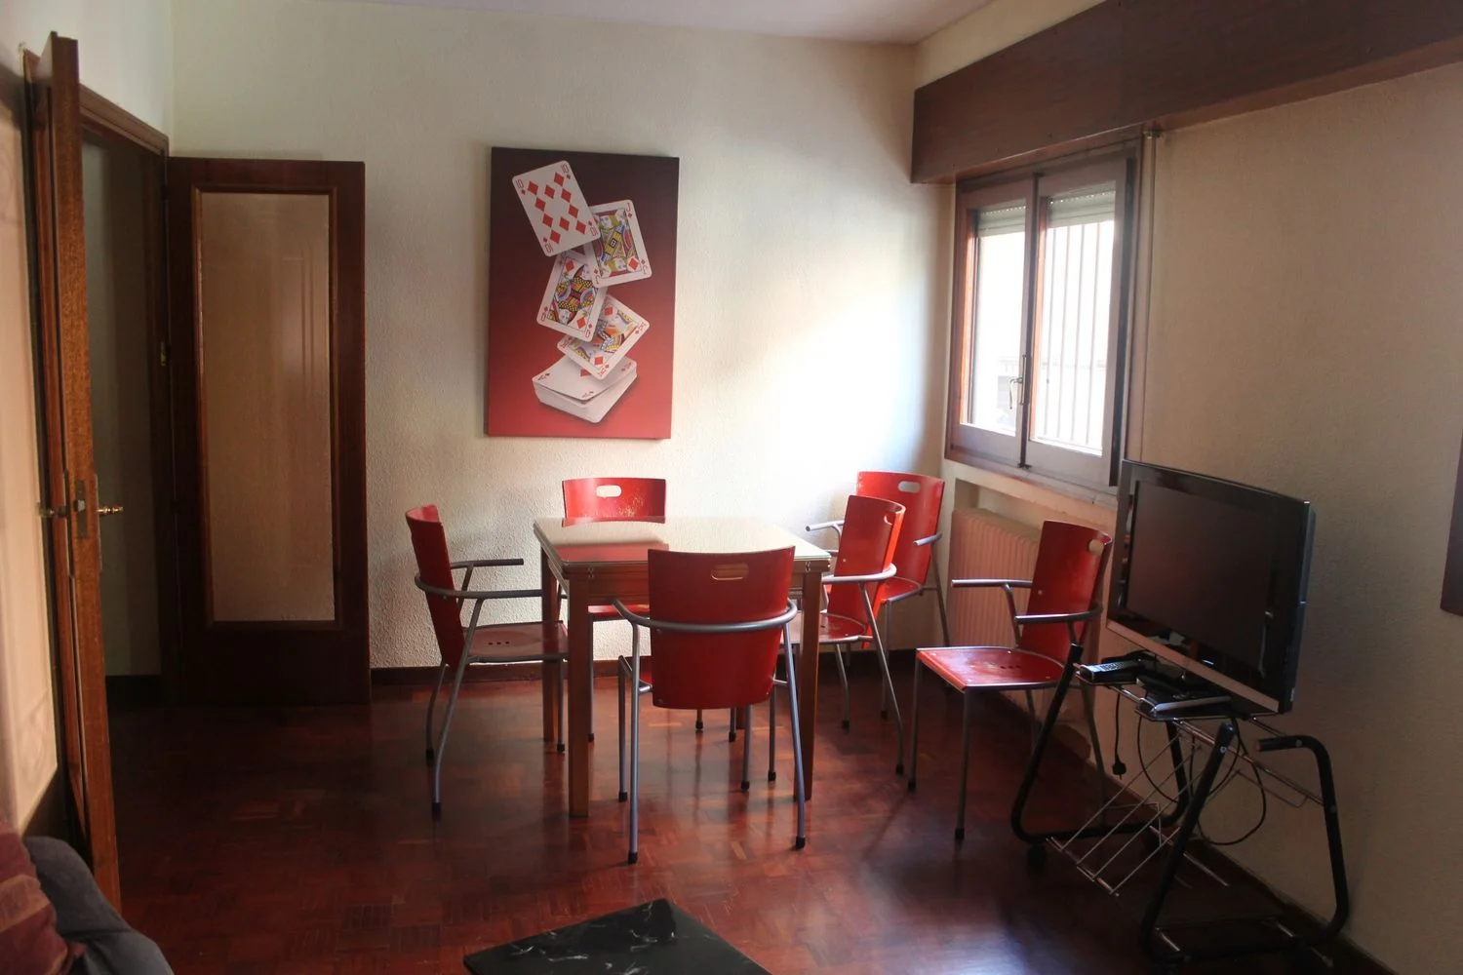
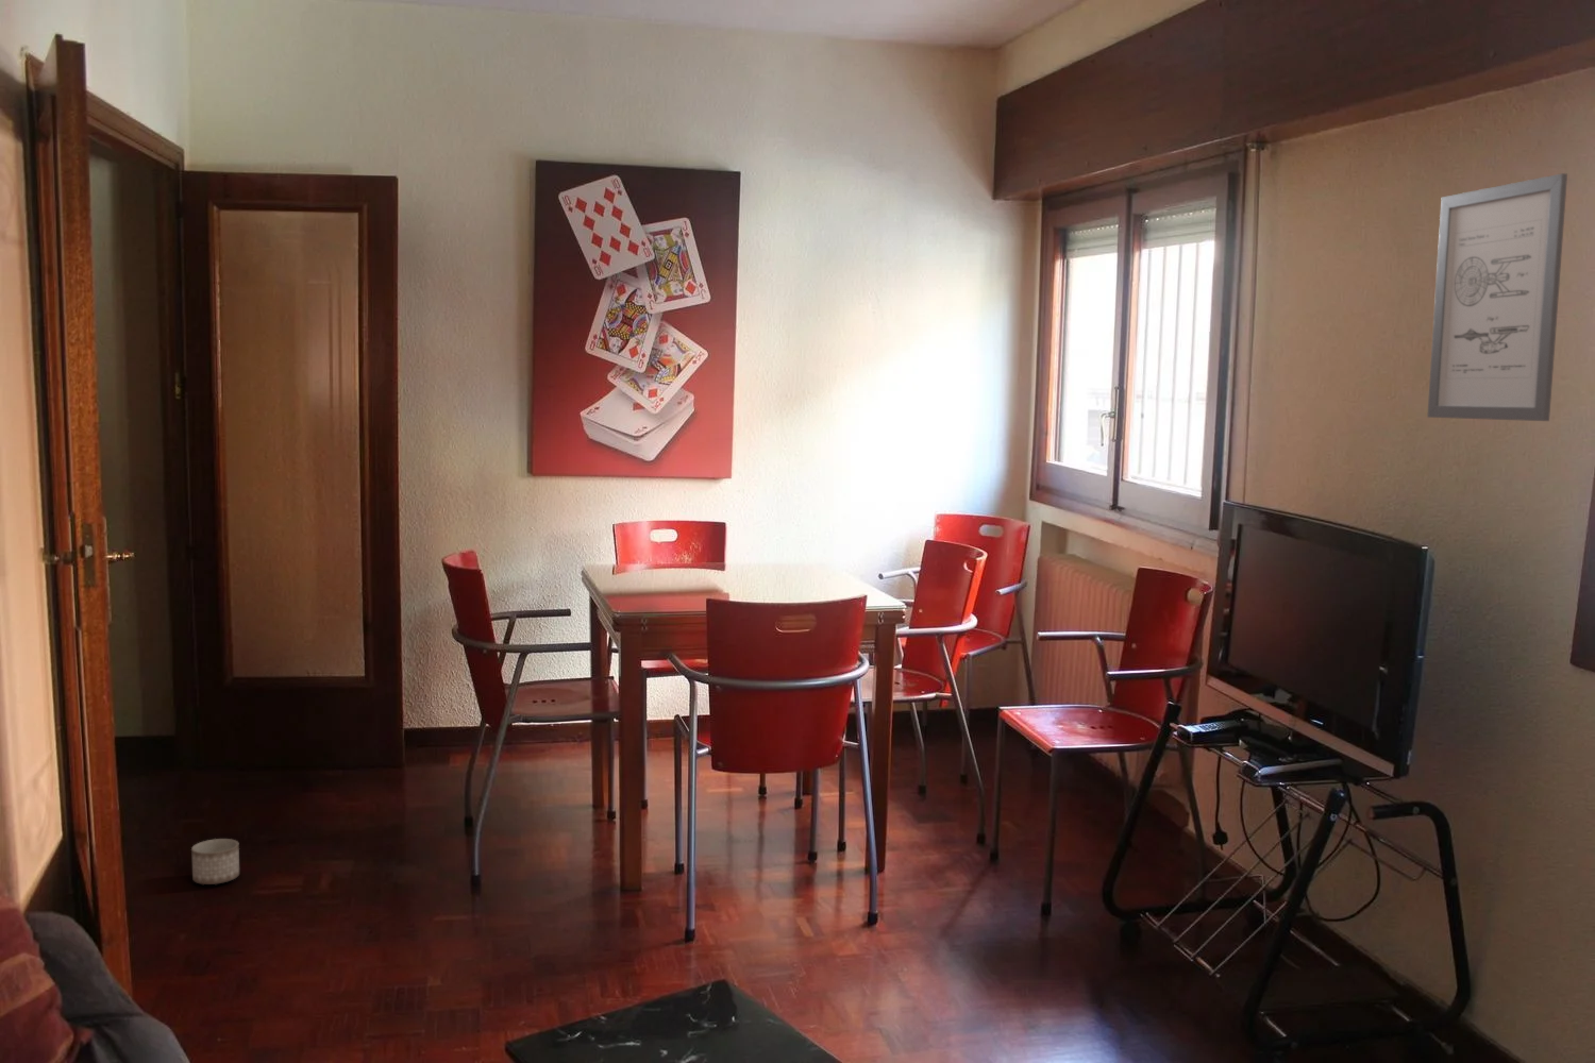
+ planter (216, 863)
+ wall art (1492, 303)
